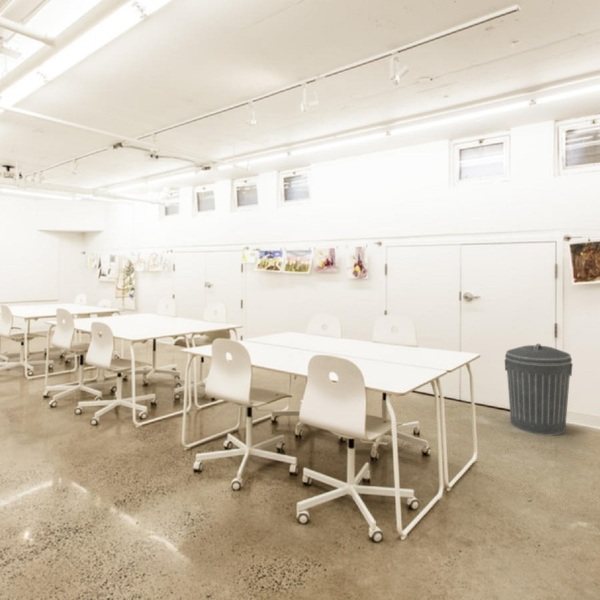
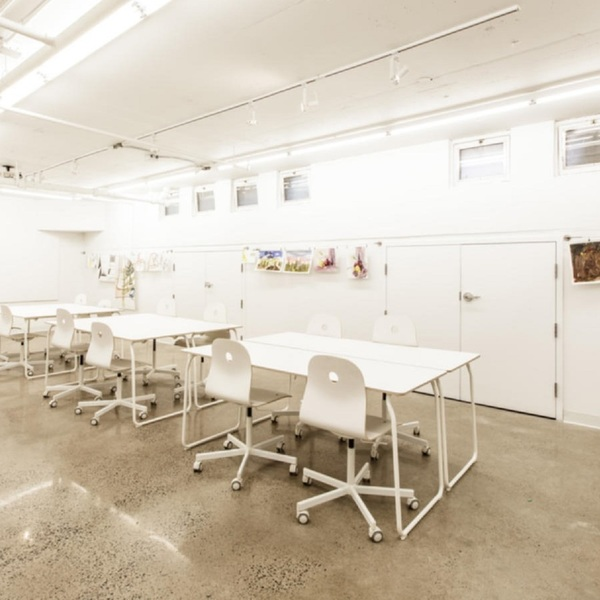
- trash can (537, 385)
